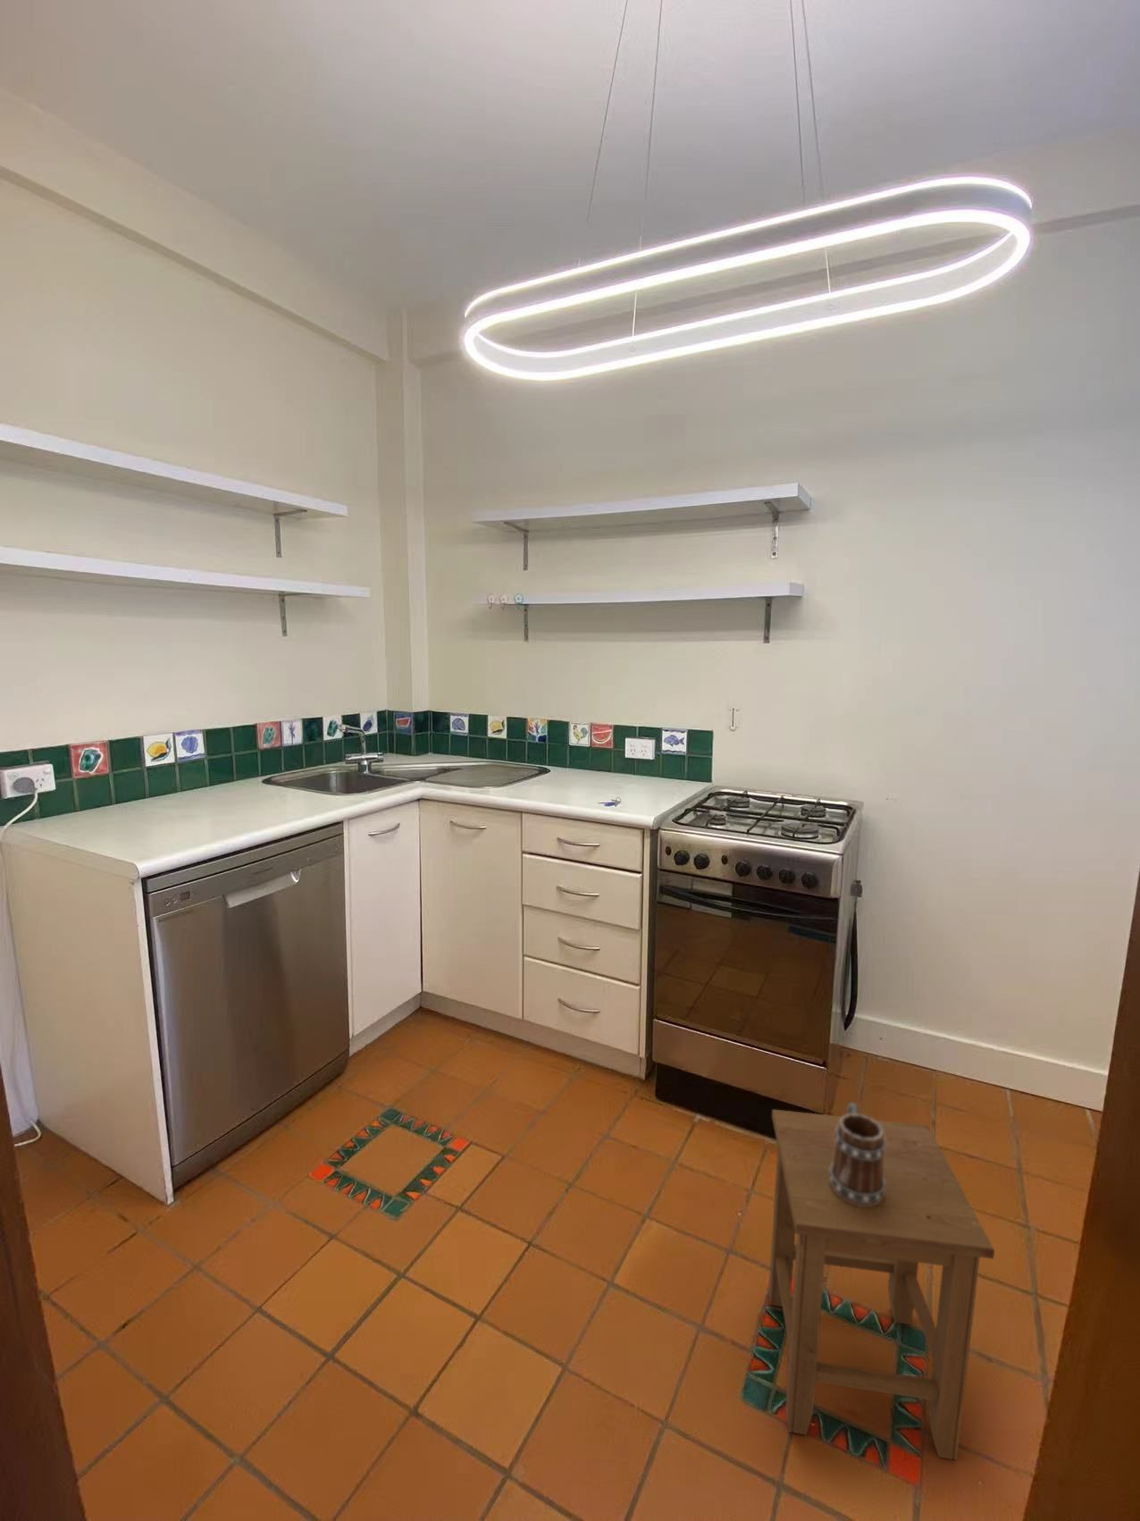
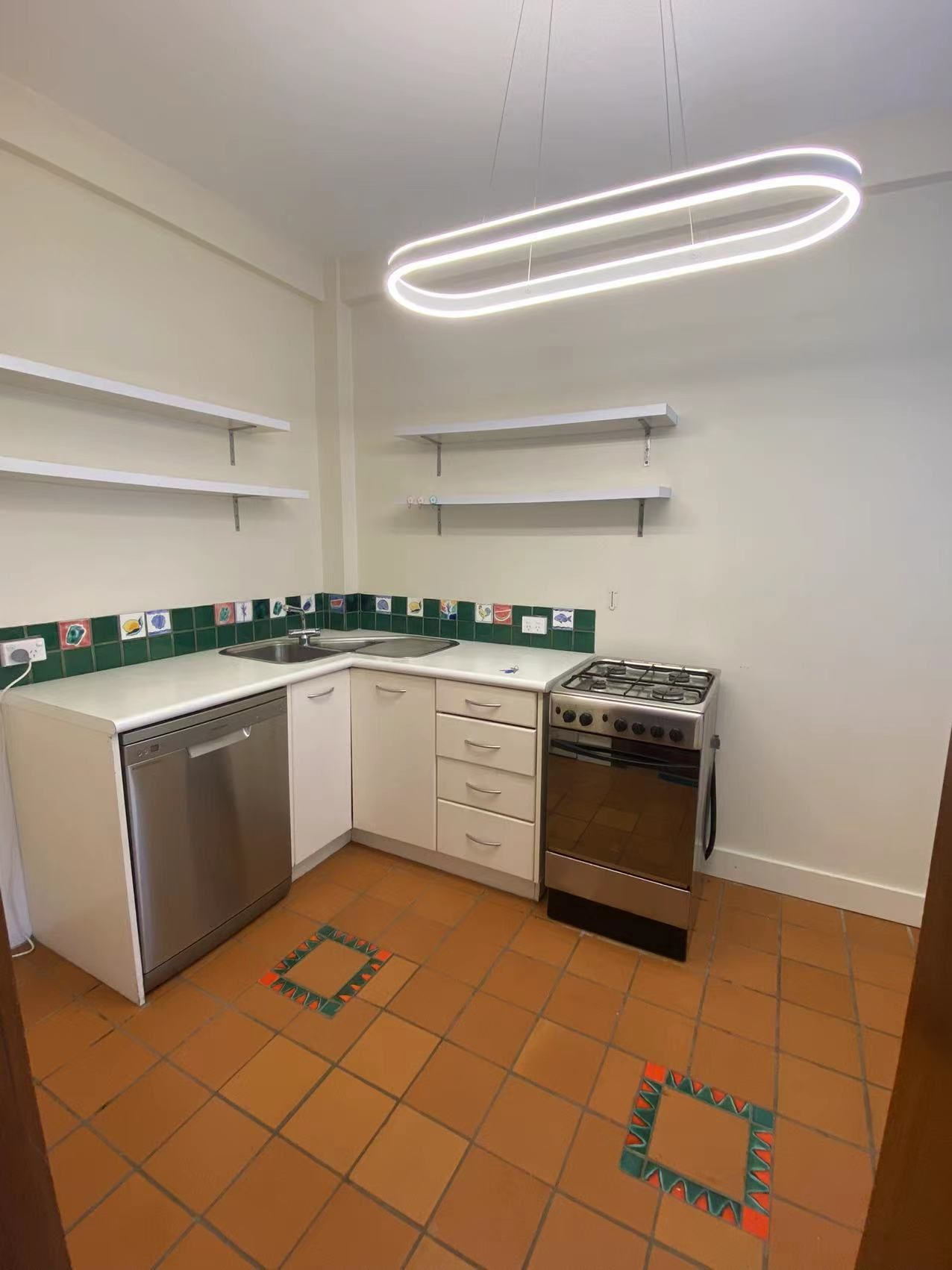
- stool (860, 1268)
- mug (856, 1150)
